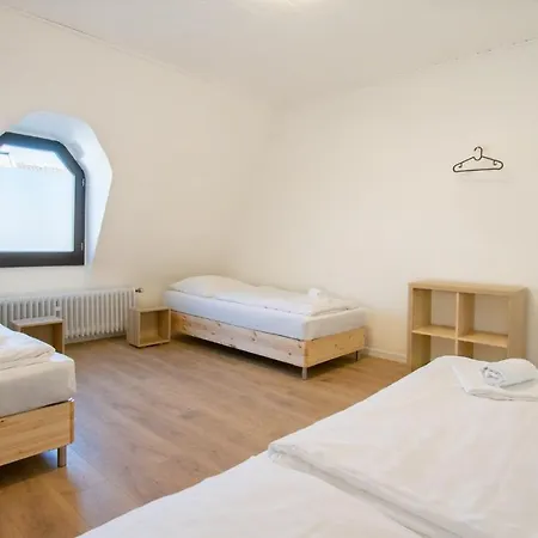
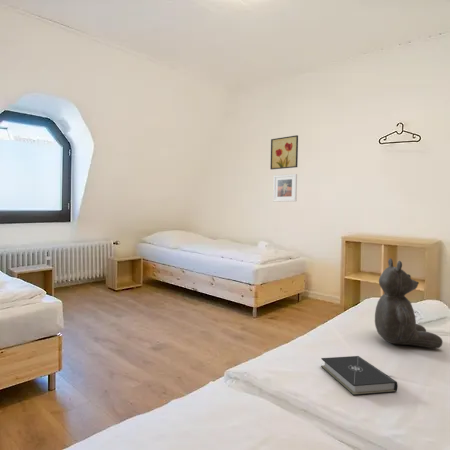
+ book (356, 373)
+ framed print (284, 188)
+ teddy bear (406, 301)
+ wall art (284, 152)
